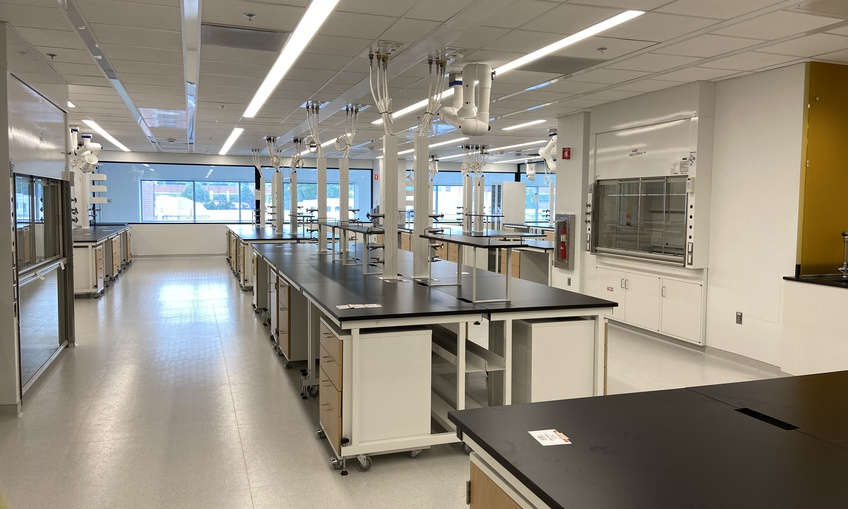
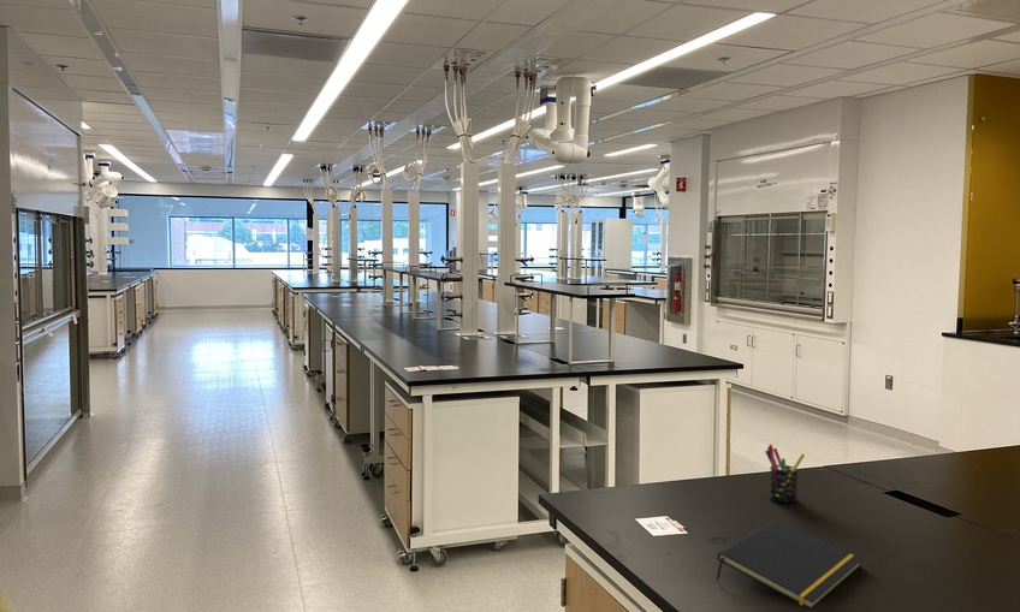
+ pen holder (782, 473)
+ notepad (790, 559)
